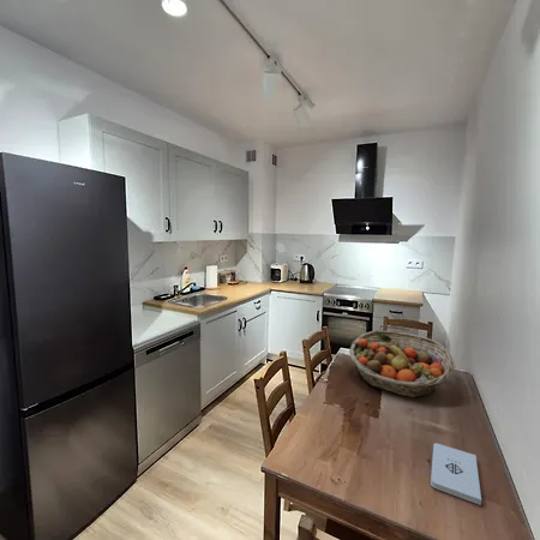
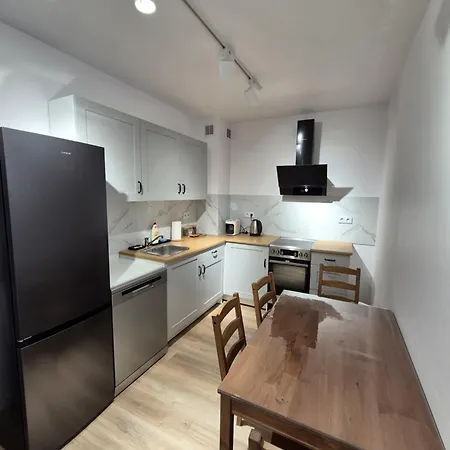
- notepad (454, 469)
- fruit basket (397, 361)
